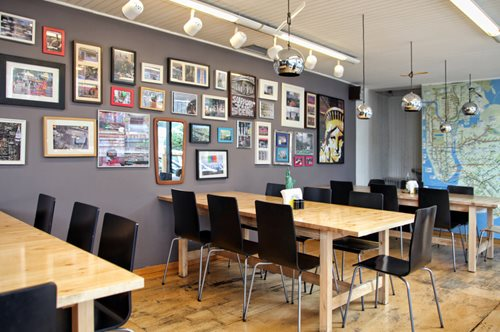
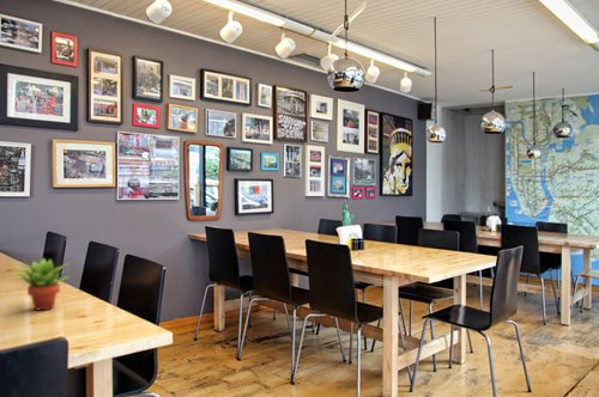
+ succulent plant (41, 282)
